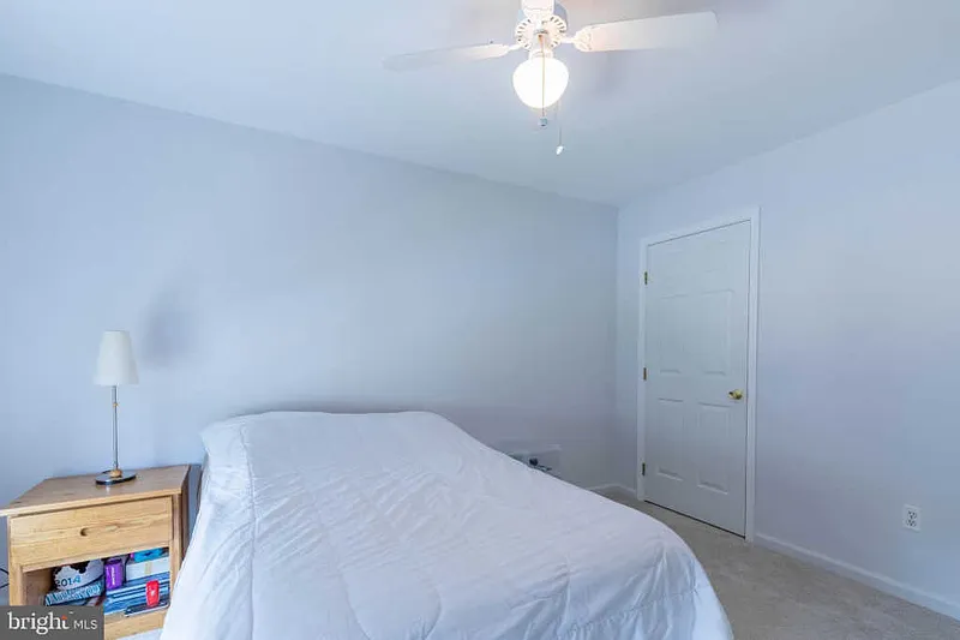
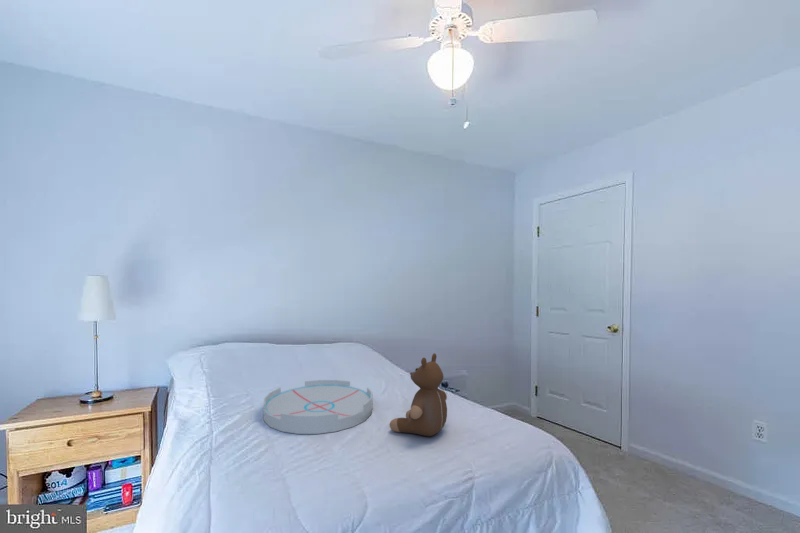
+ serving tray (319, 403)
+ teddy bear (419, 392)
